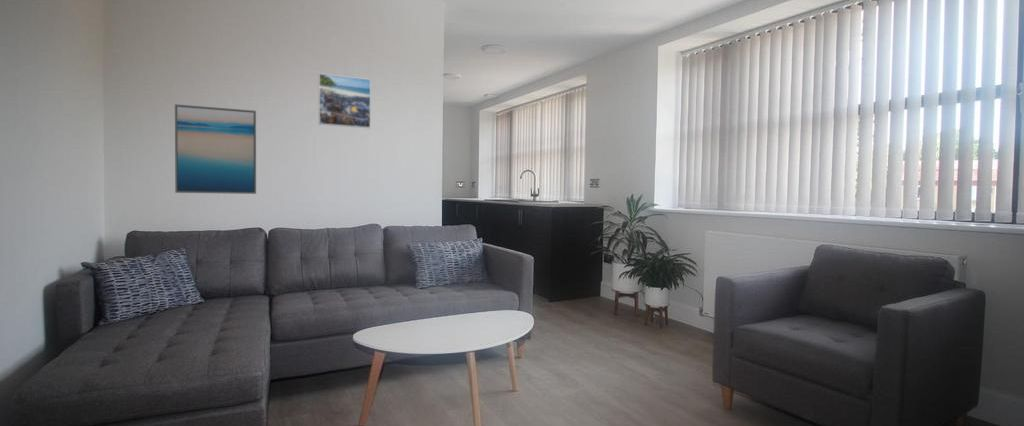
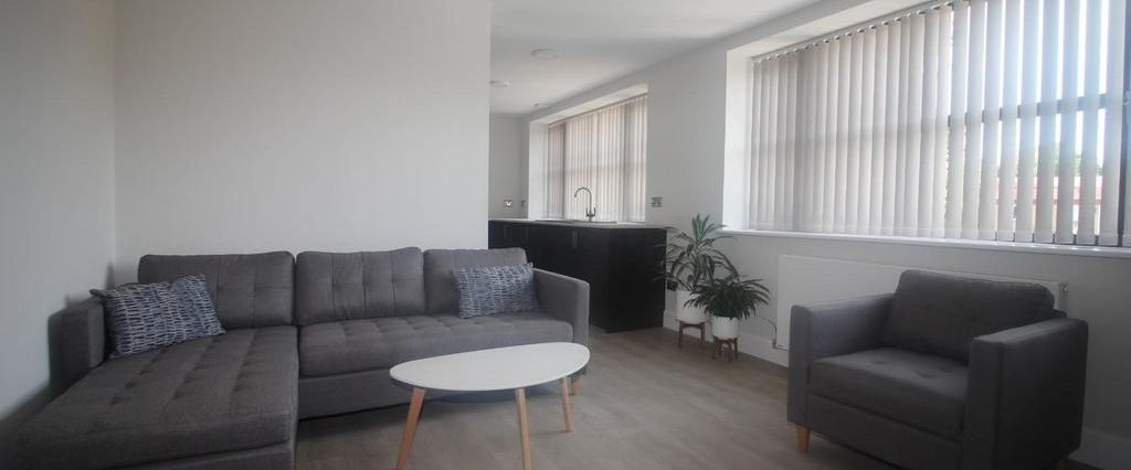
- wall art (217, 150)
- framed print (345, 101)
